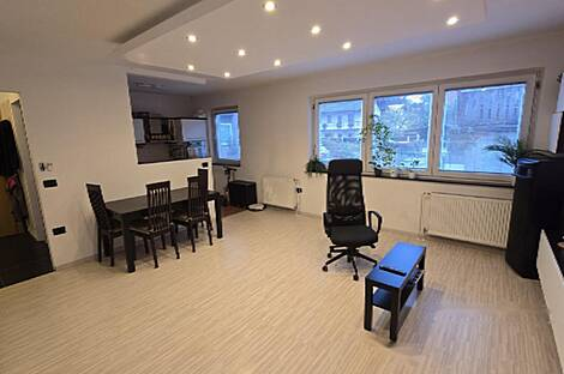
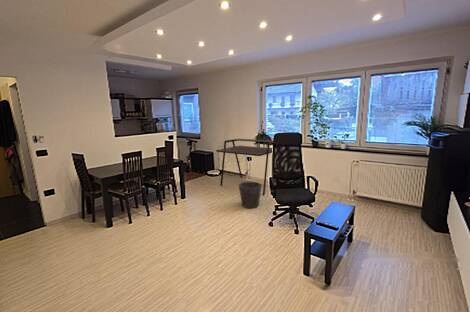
+ desk (252, 155)
+ waste bin (250, 195)
